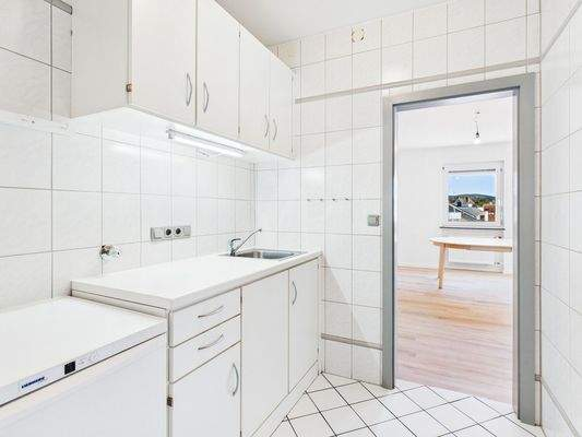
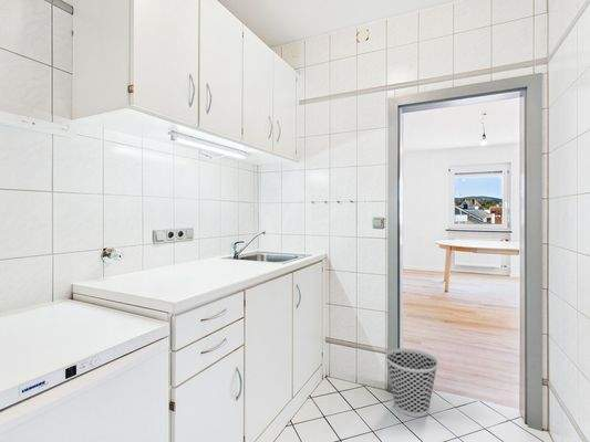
+ wastebasket (411, 382)
